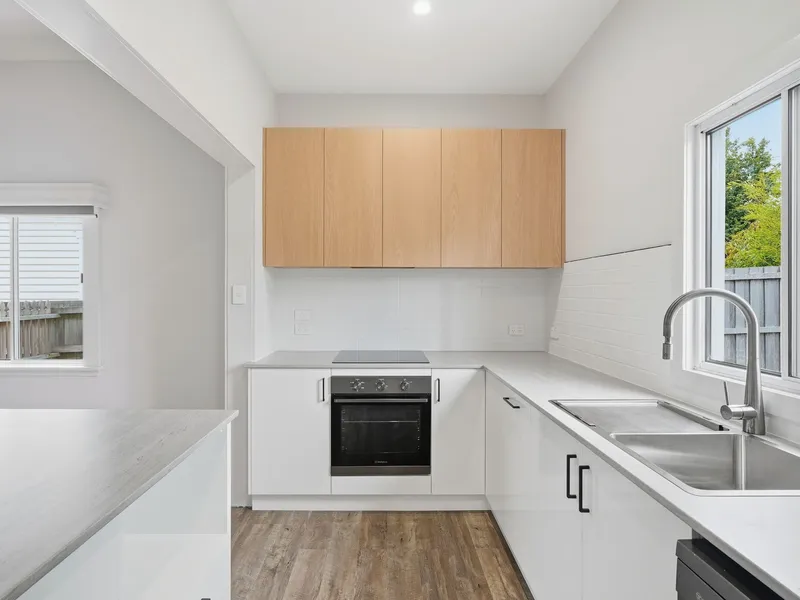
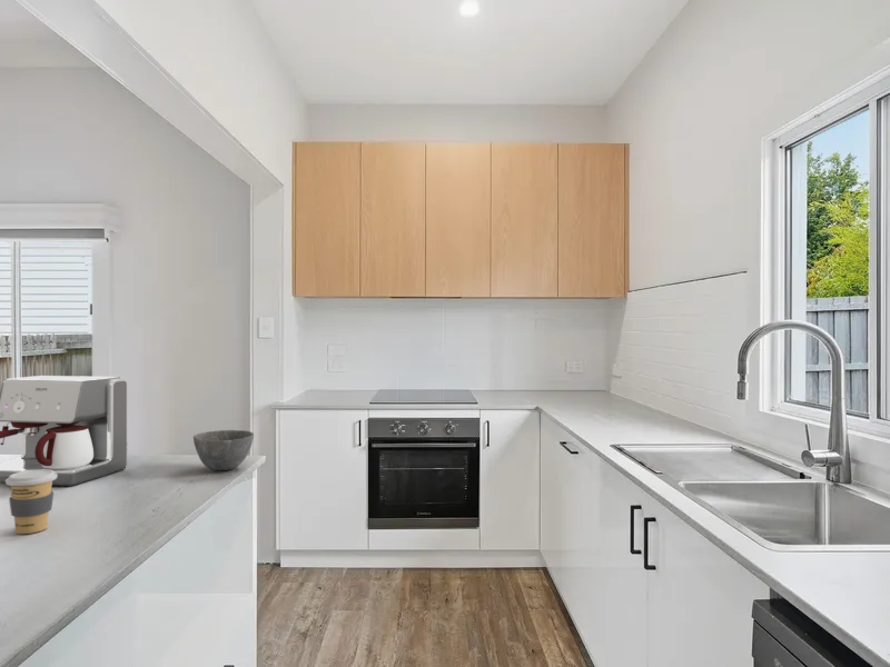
+ bowl (224, 451)
+ coffee maker (59, 426)
+ coffee cup (31, 501)
